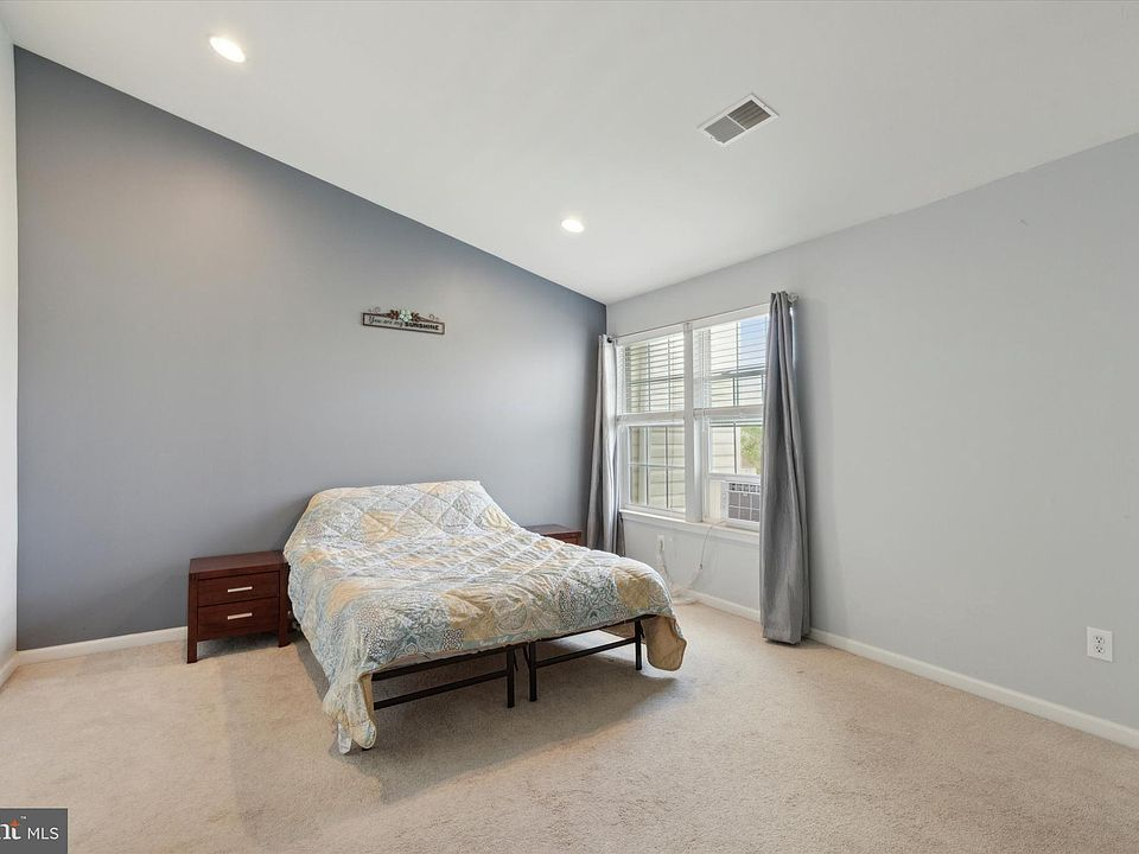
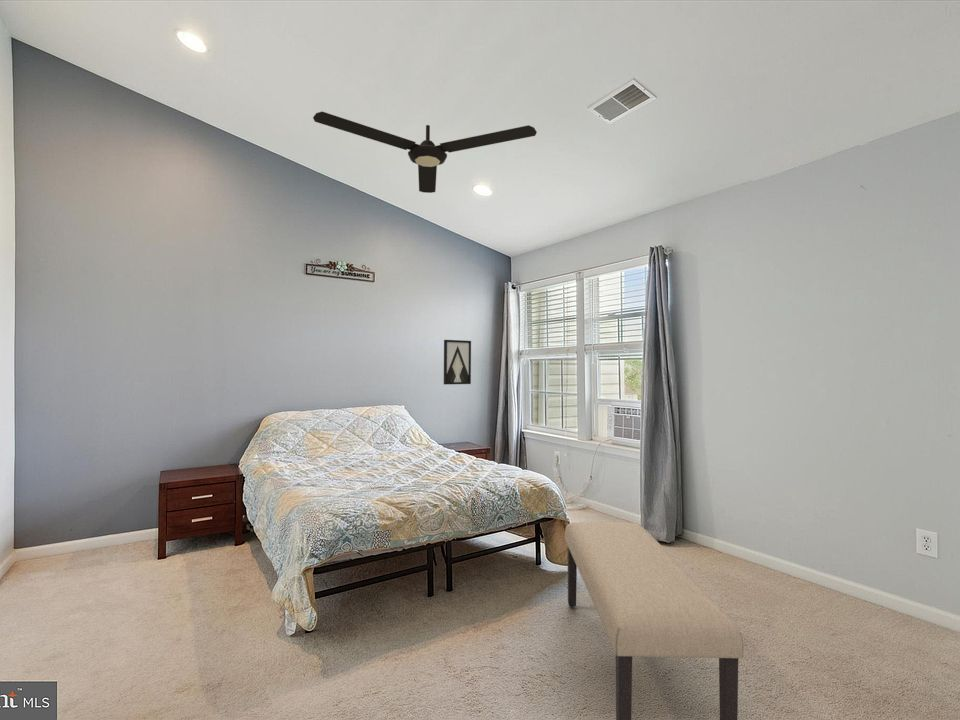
+ ceiling fan (427, 155)
+ bench (631, 608)
+ wall art (457, 362)
